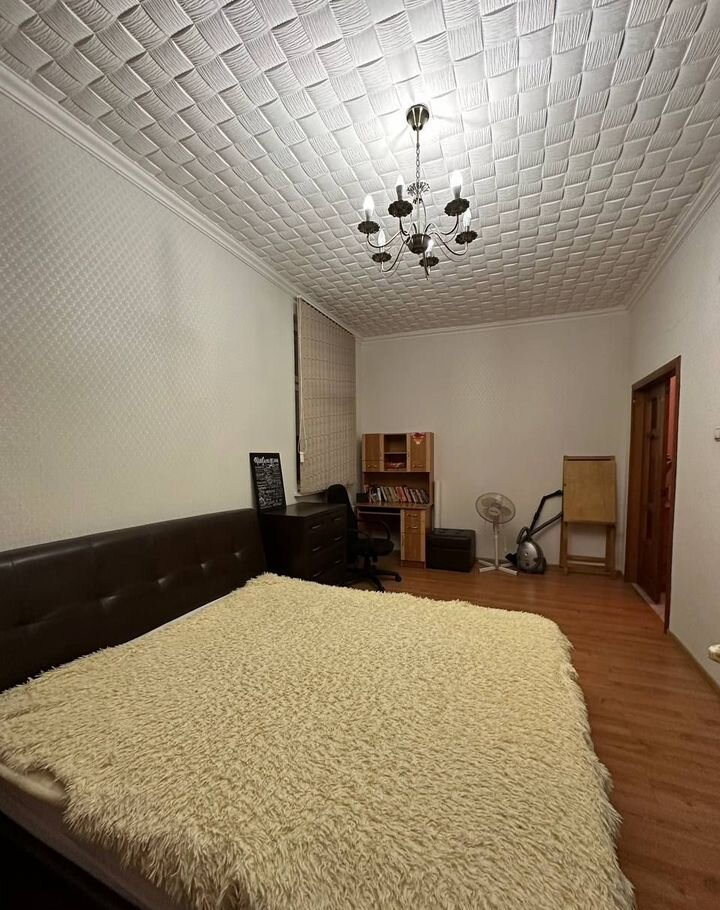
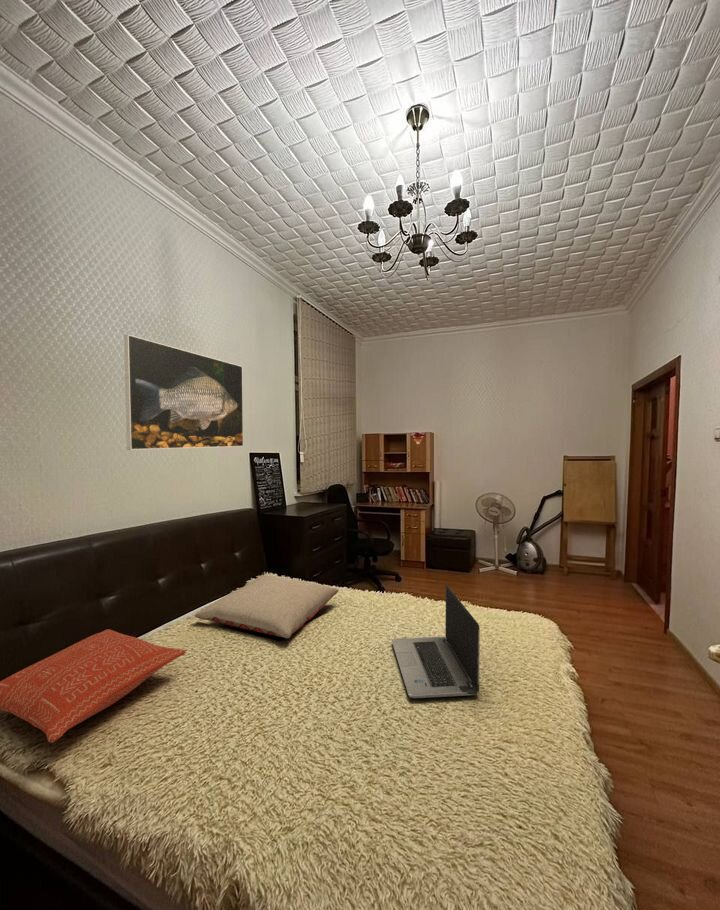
+ laptop computer (430, 637)
+ pillow (272, 601)
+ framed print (194, 400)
+ pillow (86, 673)
